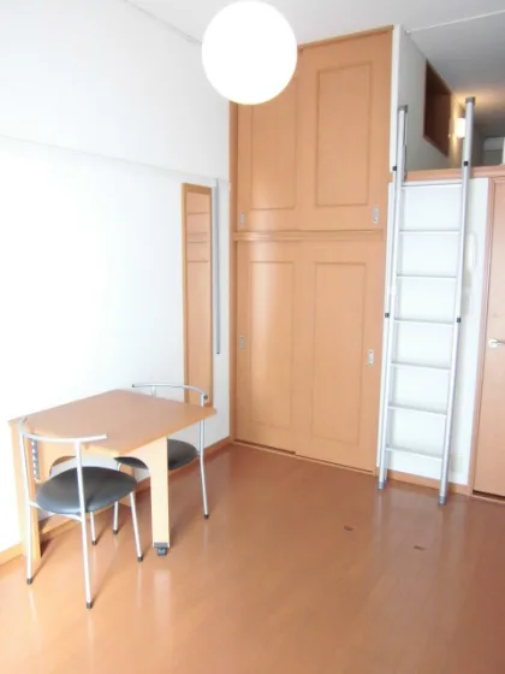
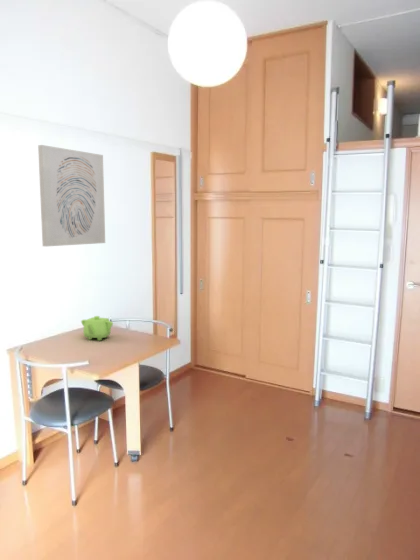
+ wall art (74, 198)
+ teapot (97, 327)
